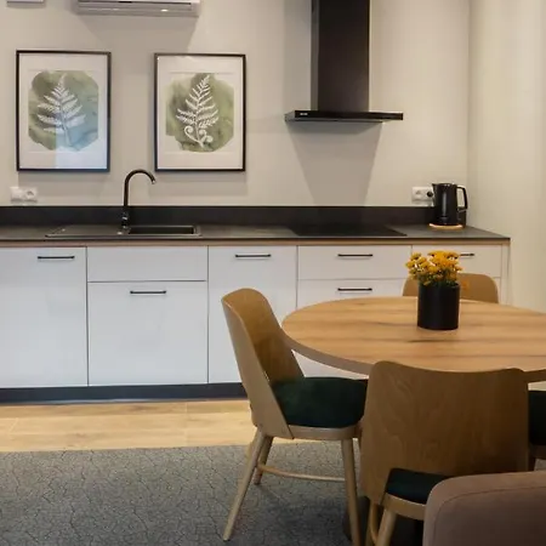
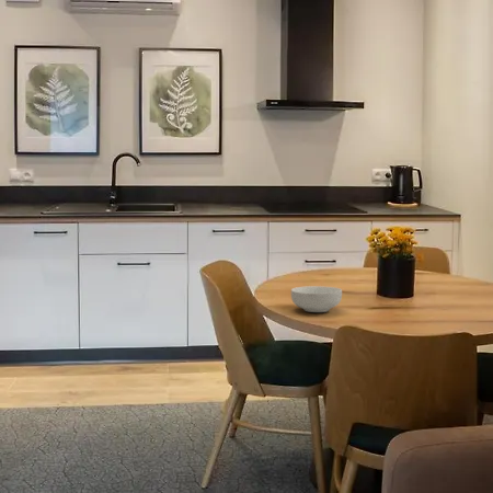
+ cereal bowl (316, 299)
